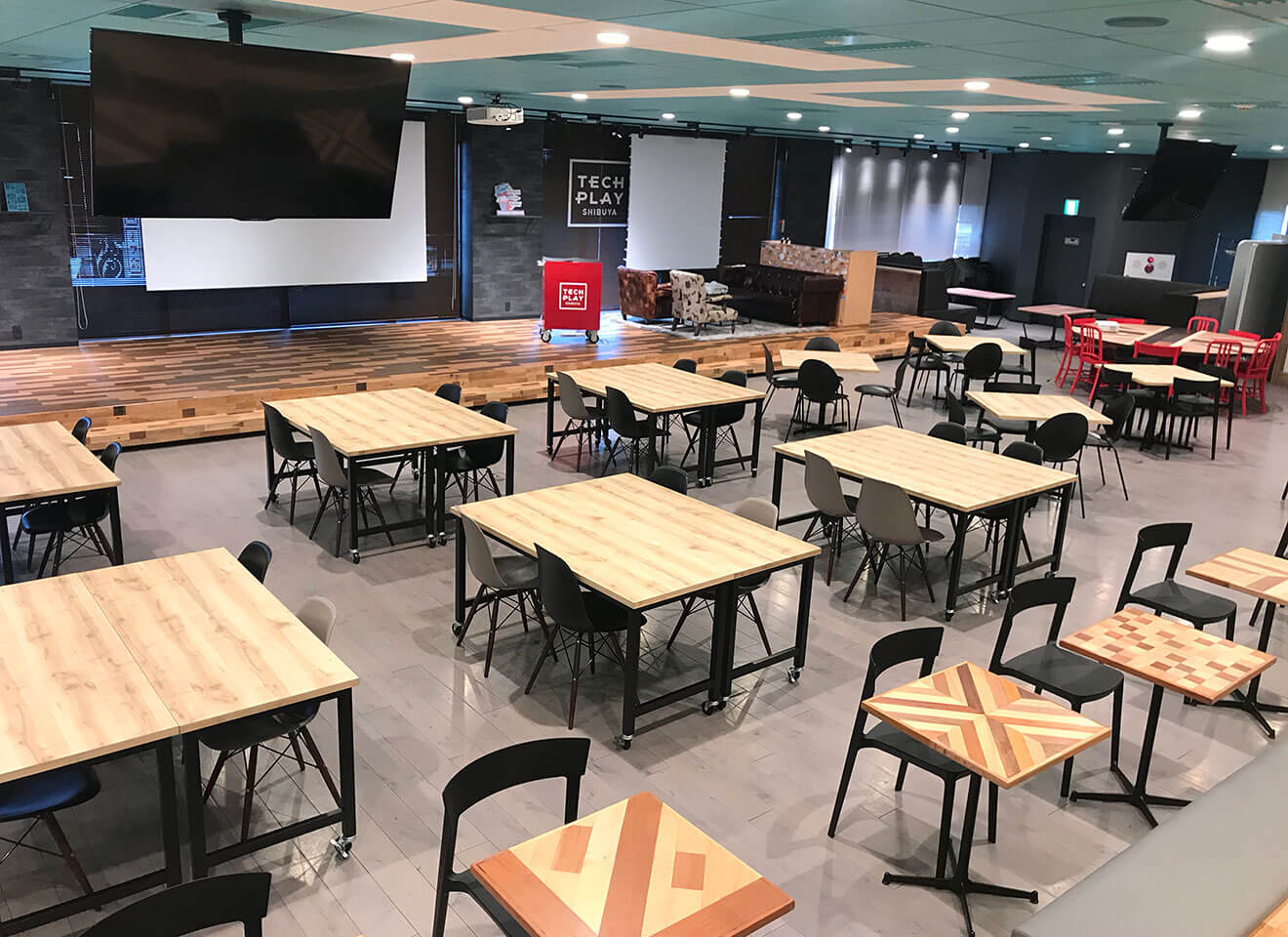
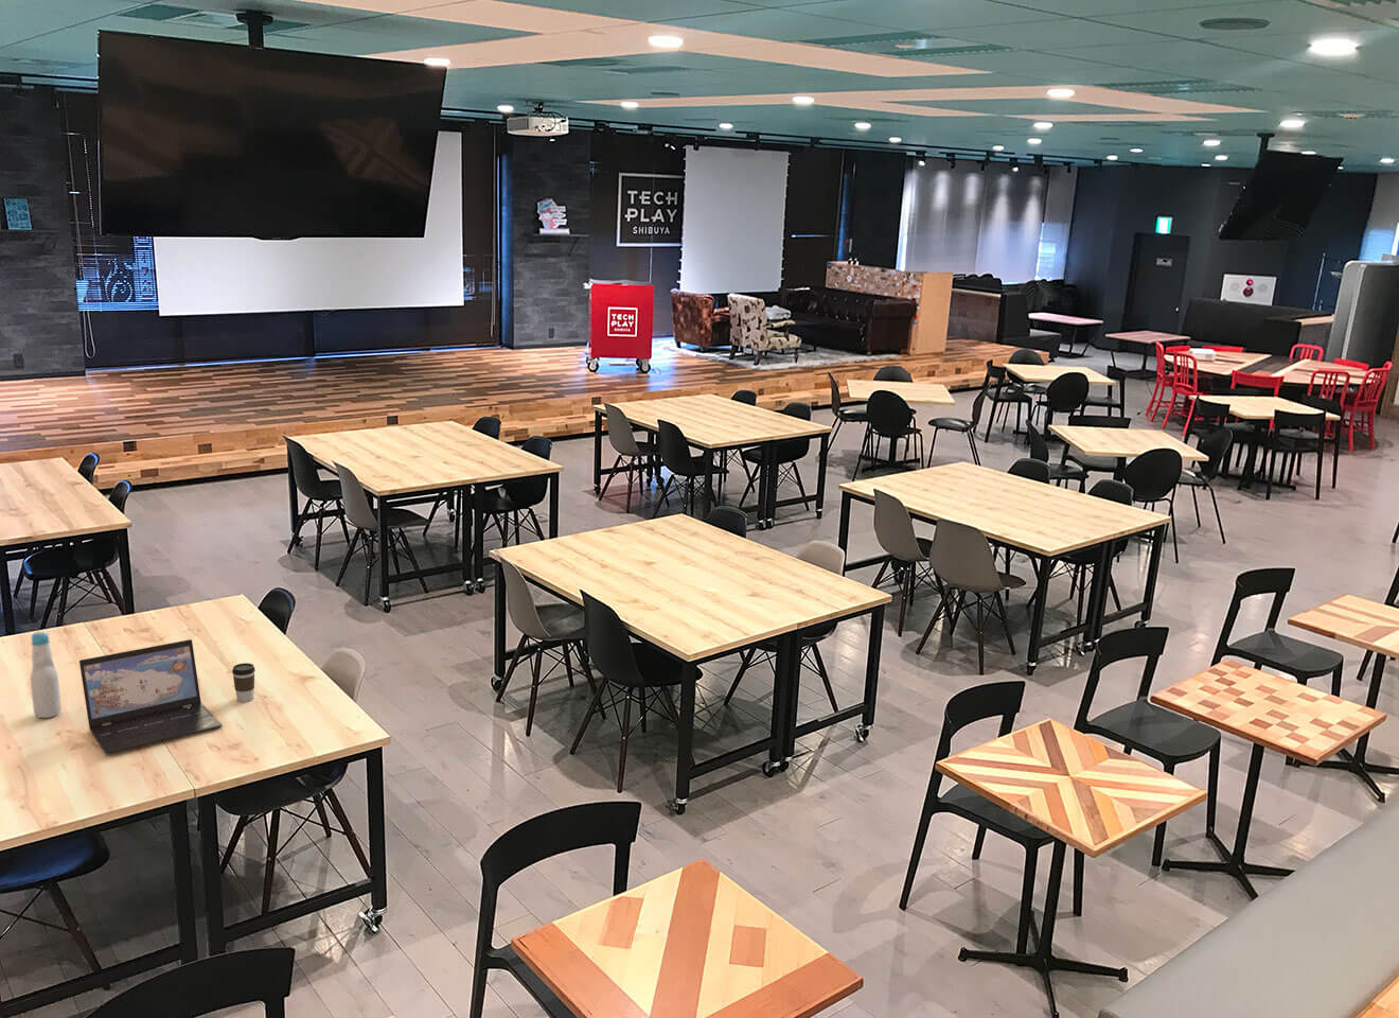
+ laptop (152, 694)
+ bottle (43, 674)
+ coffee cup (243, 682)
